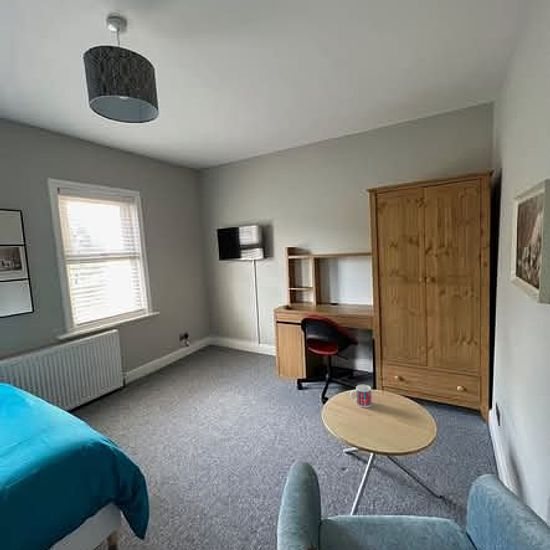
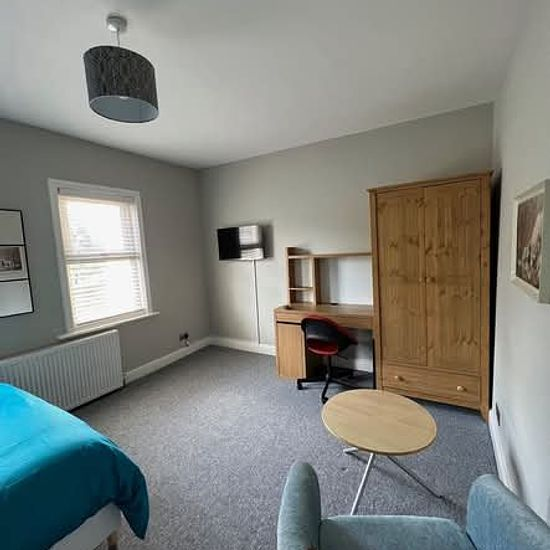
- mug (361, 396)
